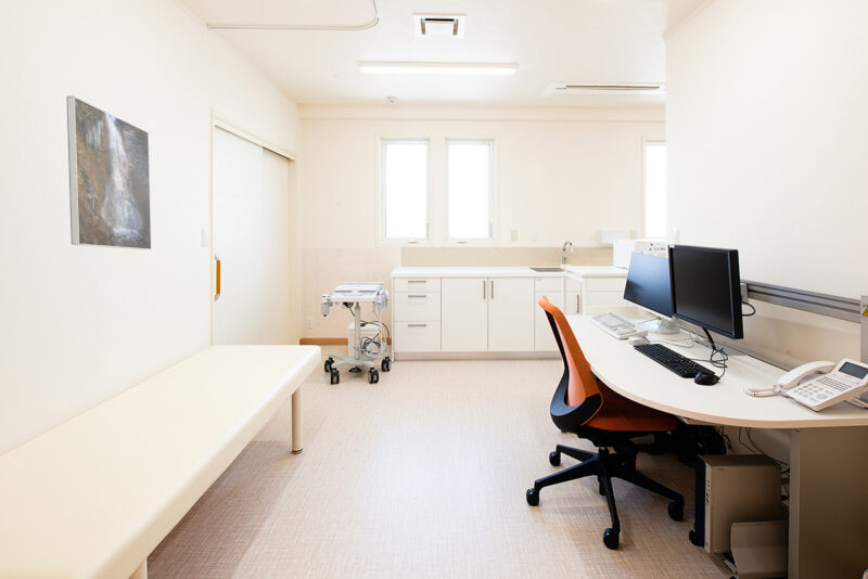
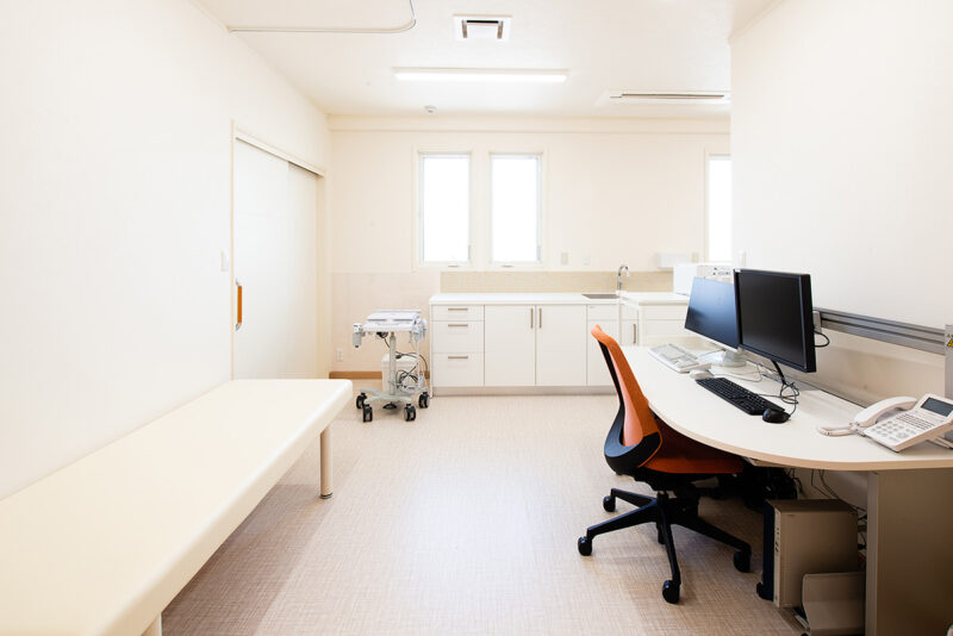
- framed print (114, 182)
